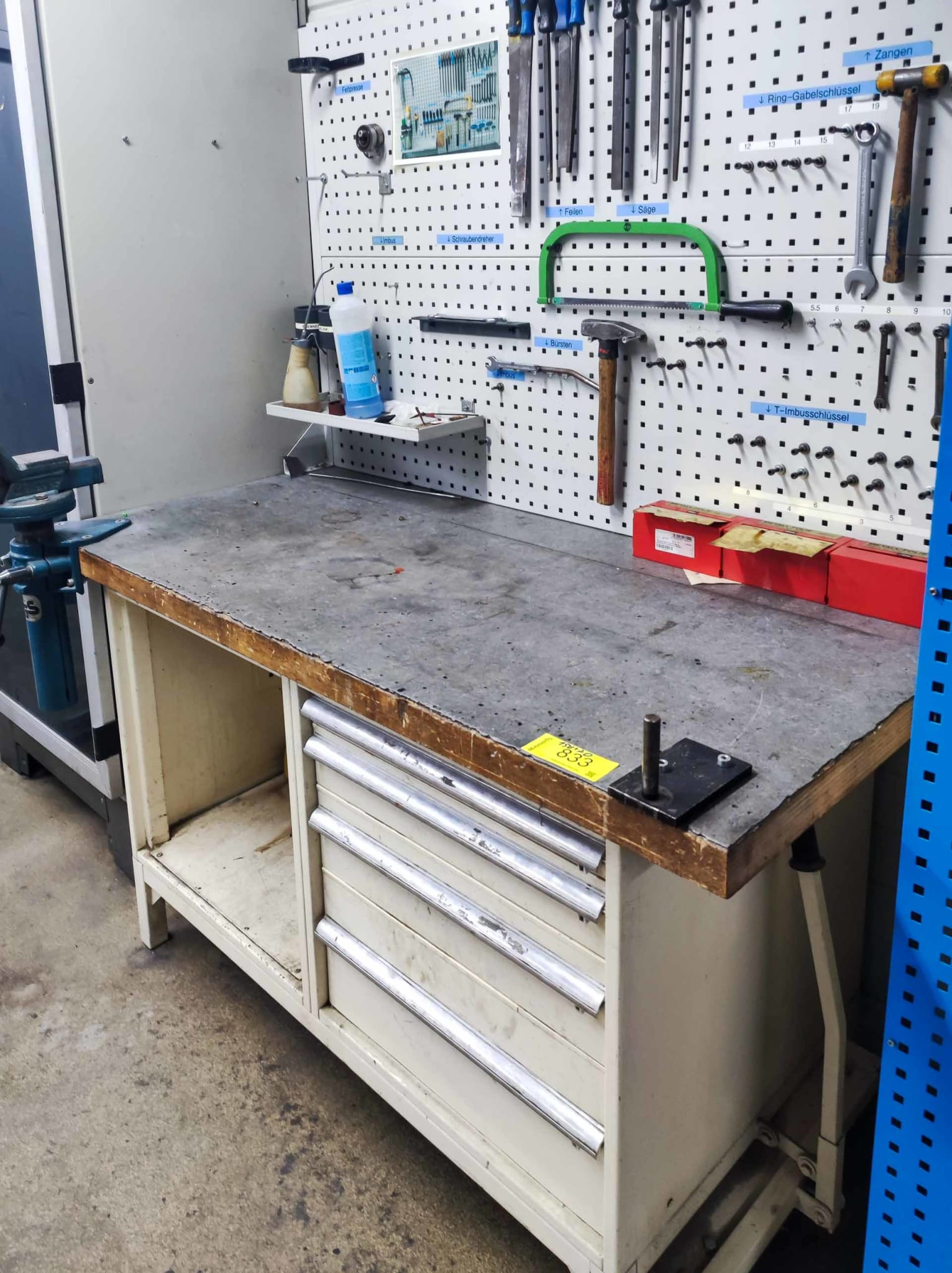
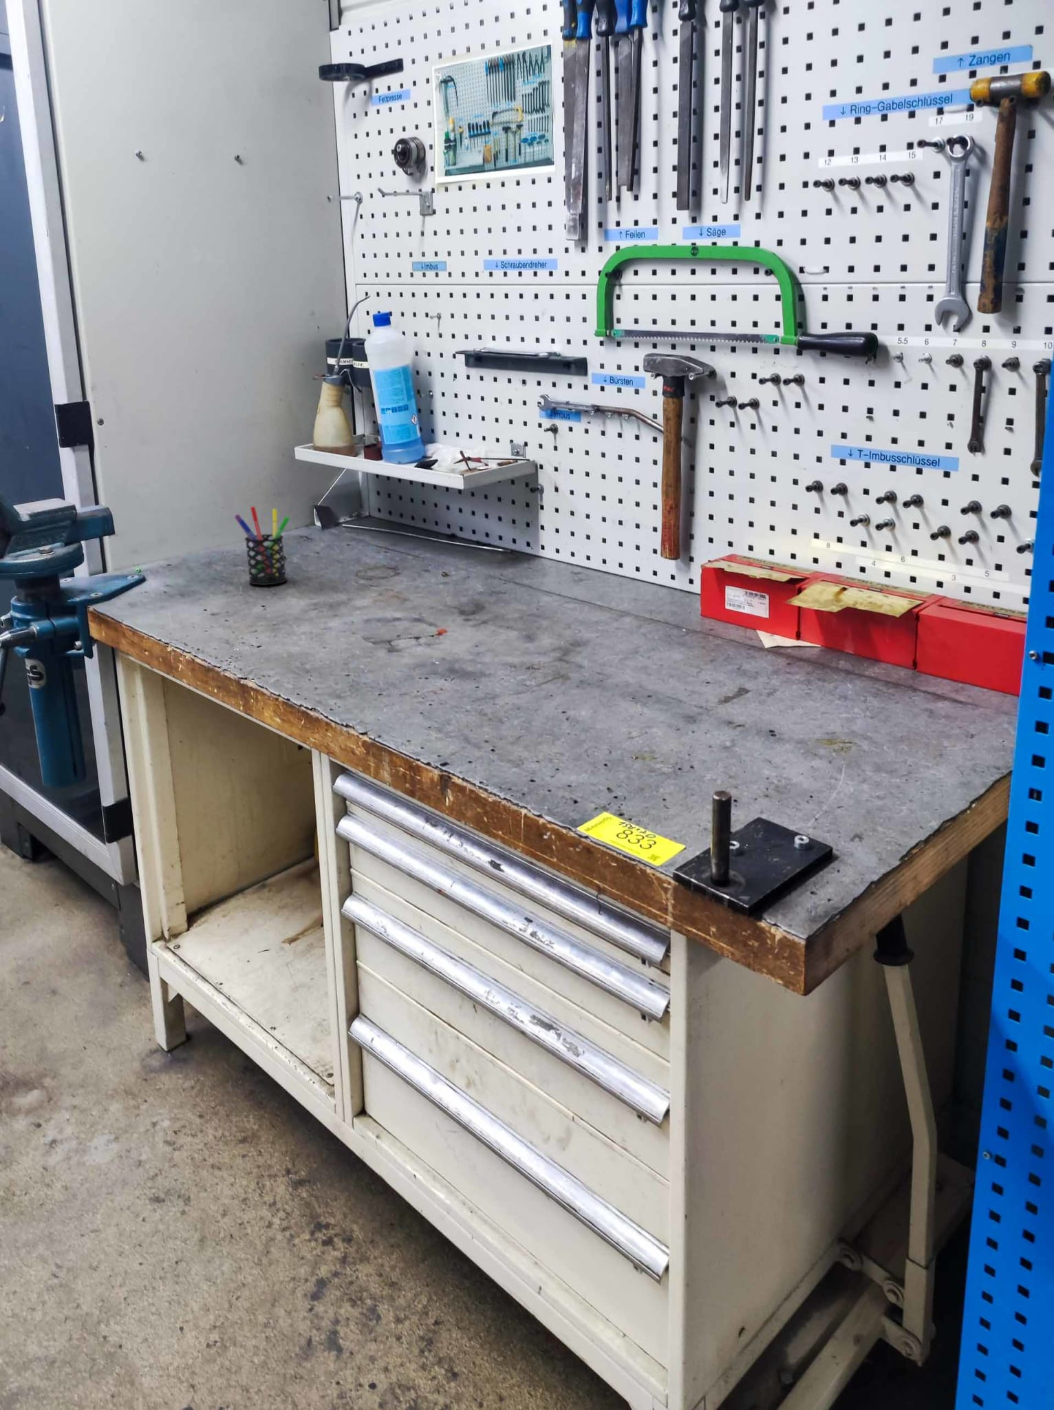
+ pen holder (268, 545)
